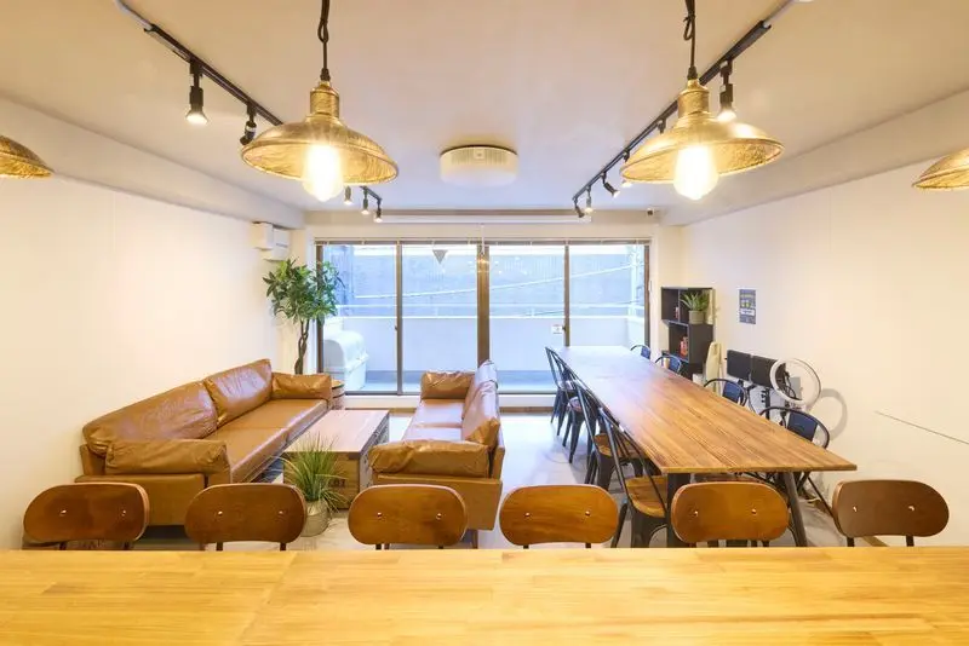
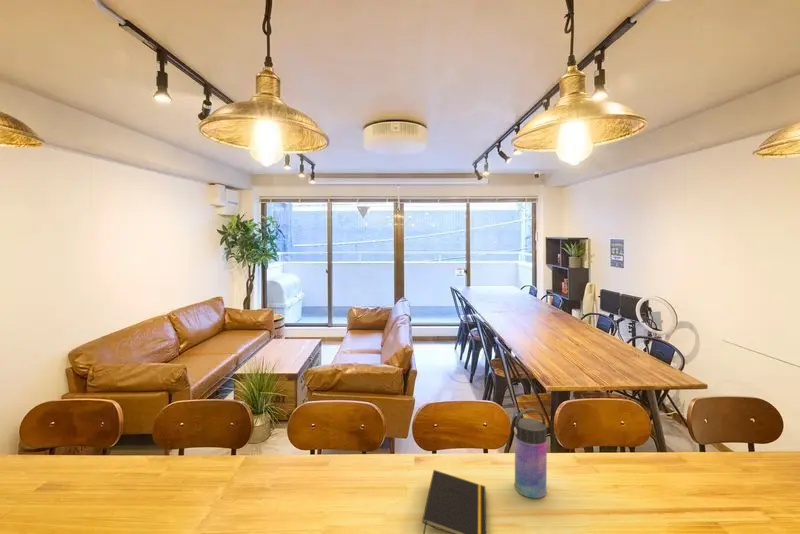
+ notepad (456, 503)
+ water bottle (530, 448)
